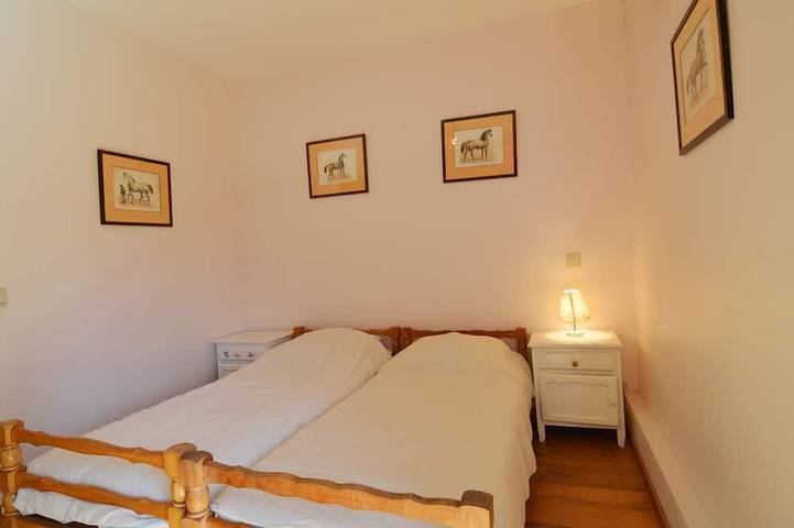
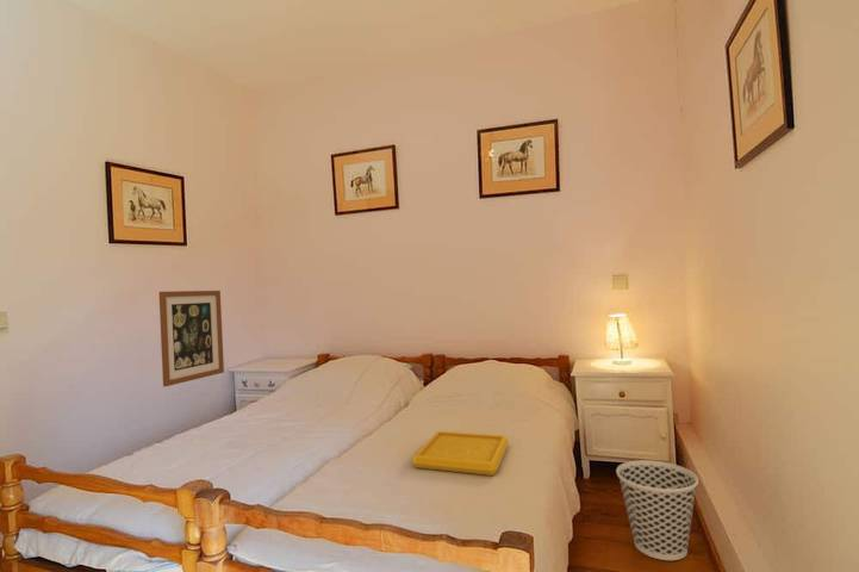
+ wastebasket (658, 510)
+ wall art (193, 335)
+ serving tray (462, 450)
